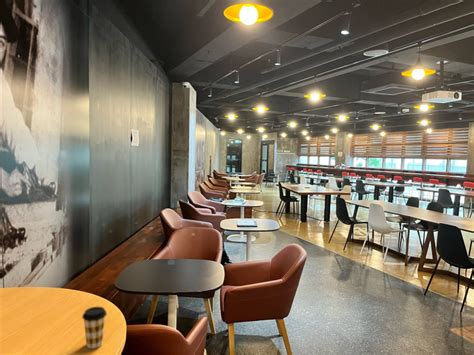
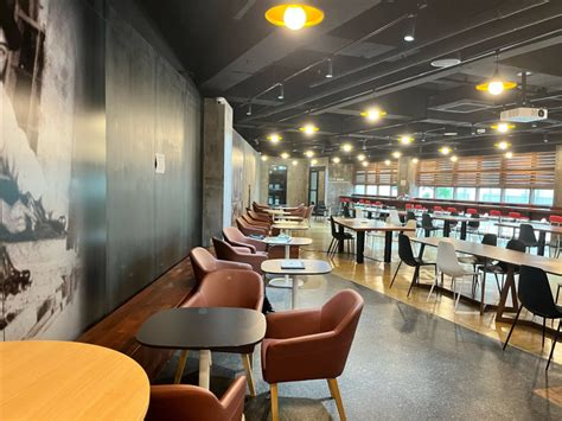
- coffee cup (94, 327)
